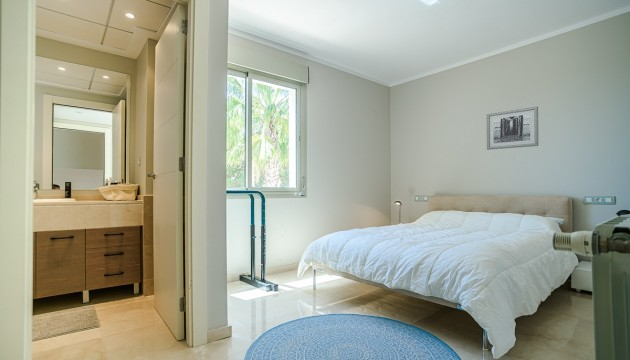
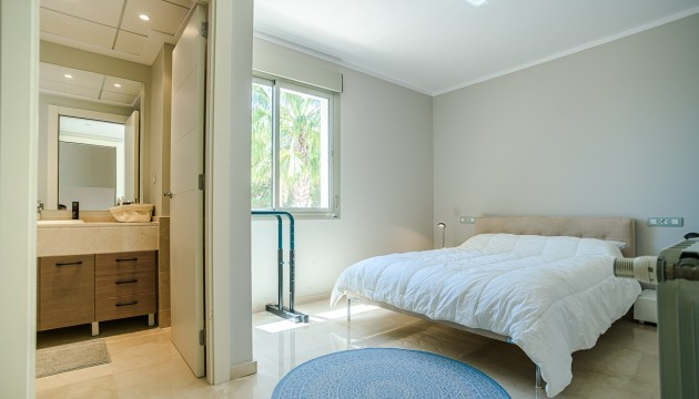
- wall art (511, 129)
